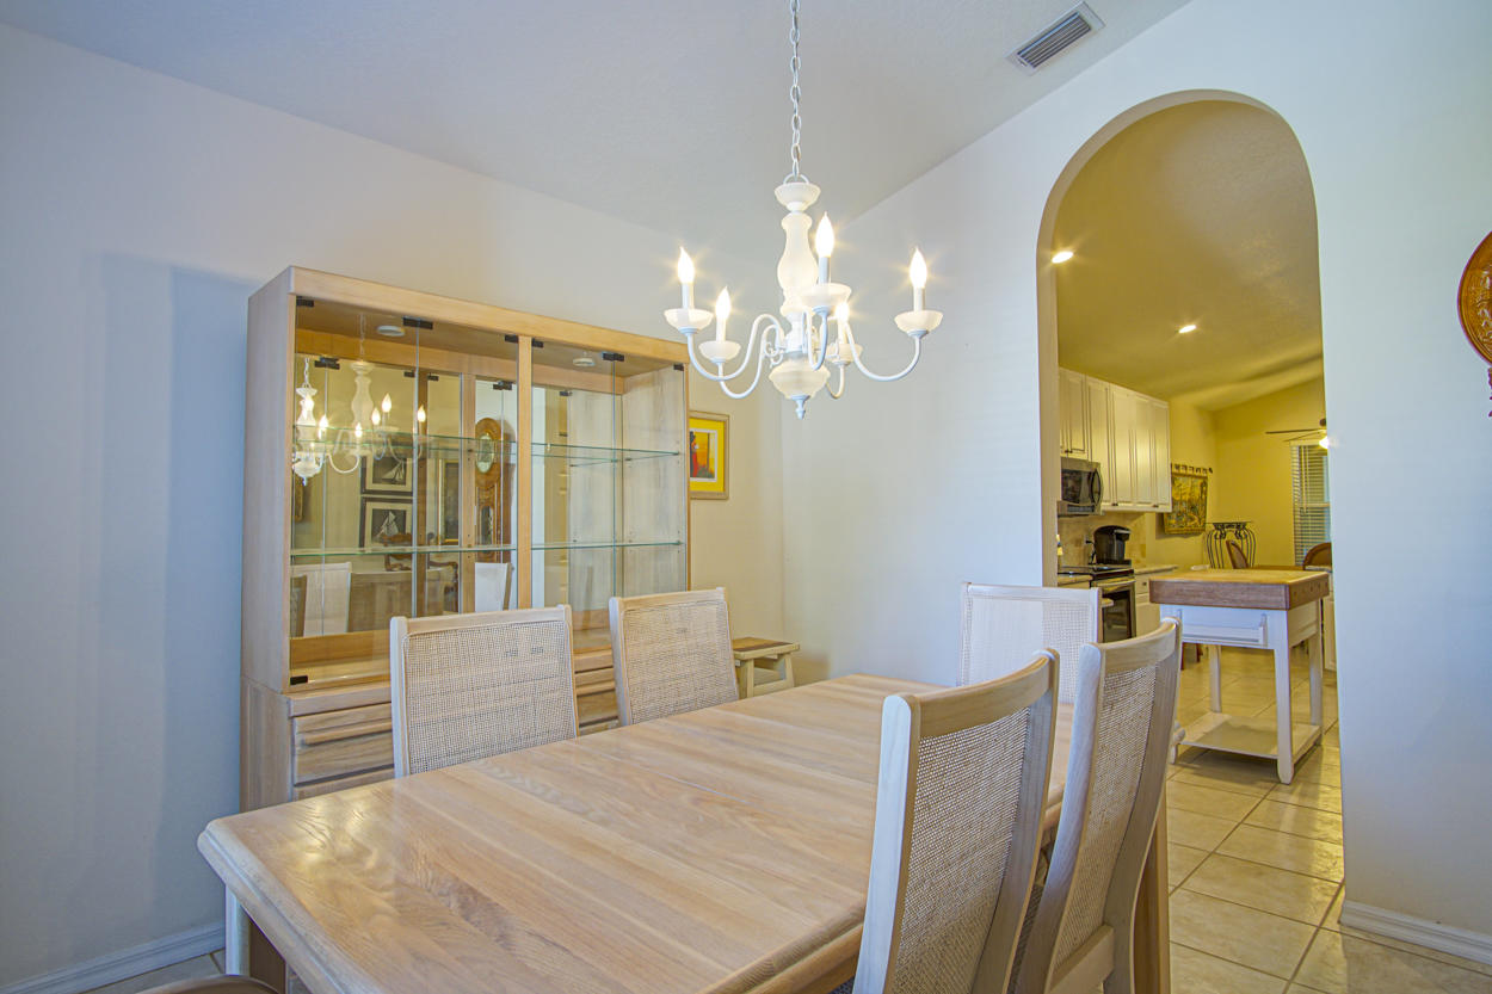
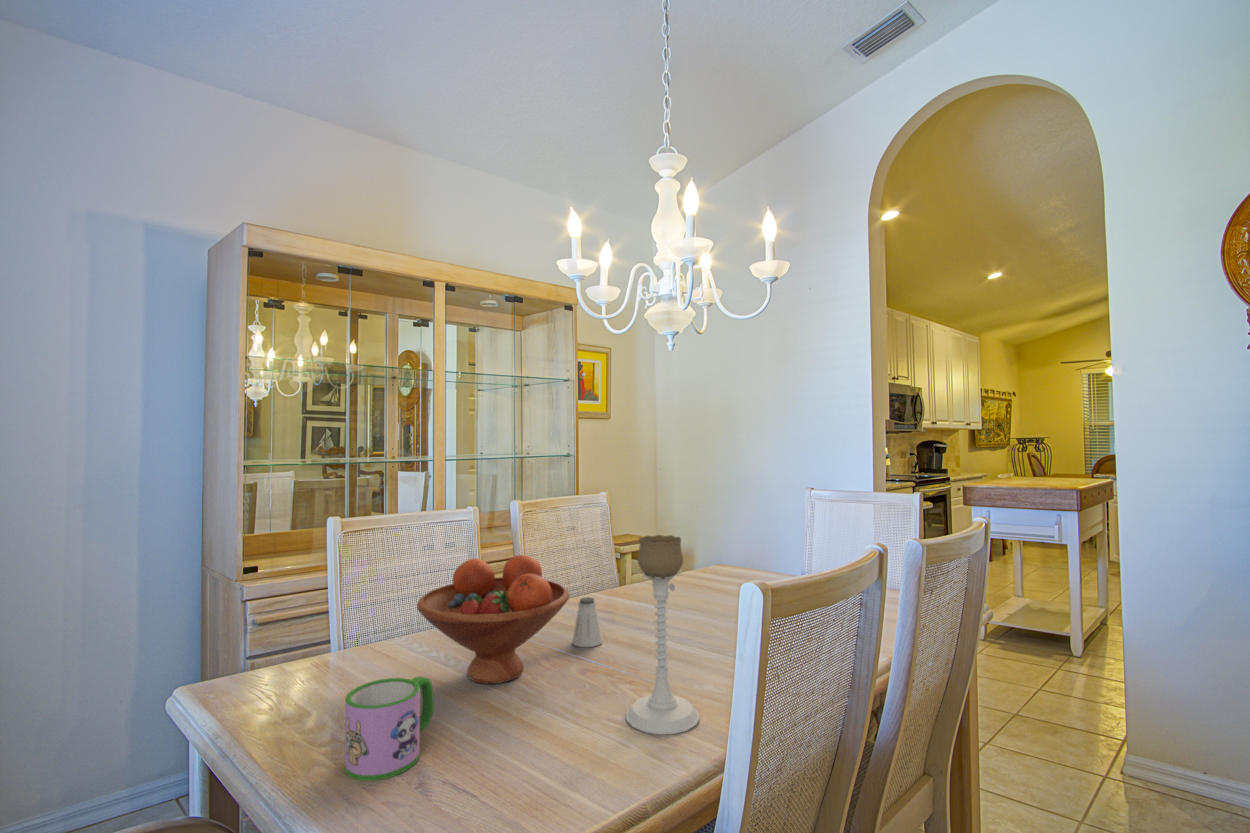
+ candle holder (661, 627)
+ saltshaker (587, 620)
+ fruit bowl (495, 619)
+ mug (394, 719)
